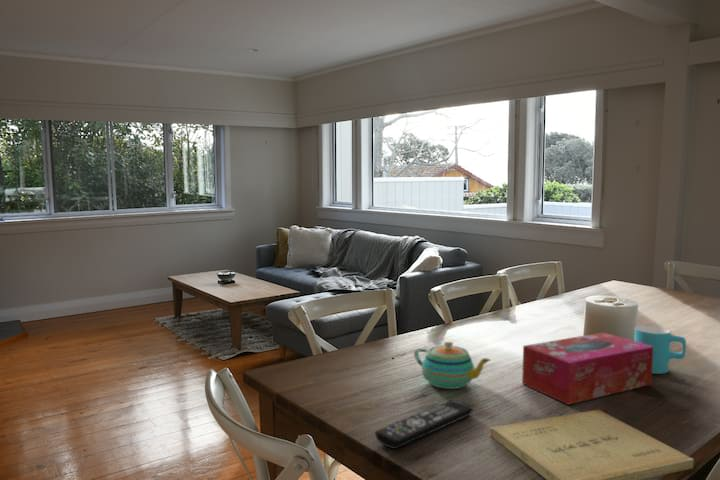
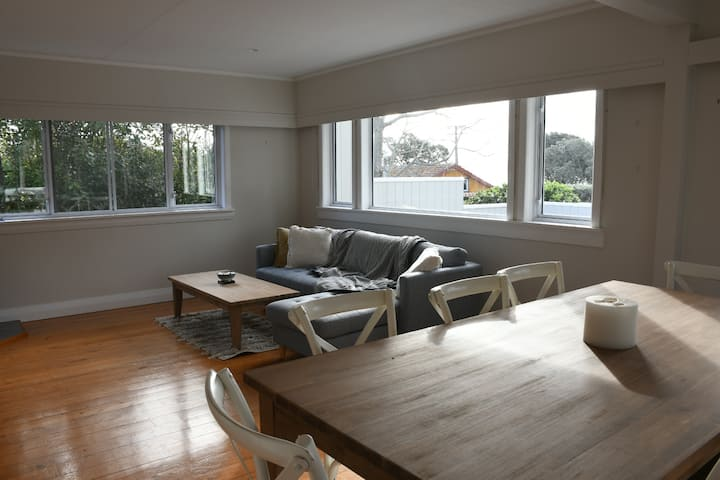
- teapot (450, 363)
- tissue box (587, 365)
- cup (657, 350)
- remote control (426, 423)
- book (585, 446)
